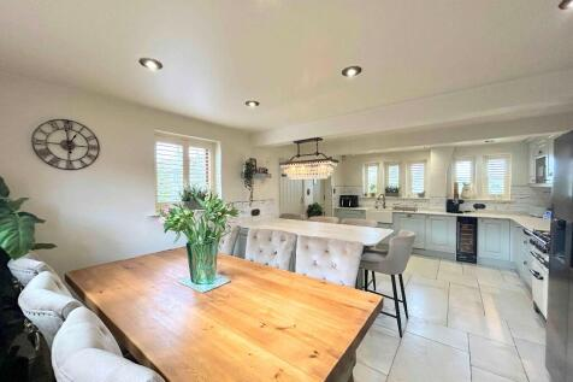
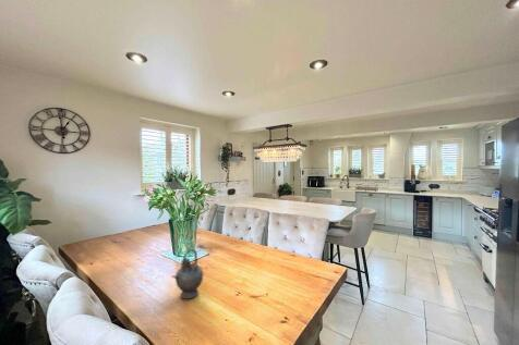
+ teapot (186, 272)
